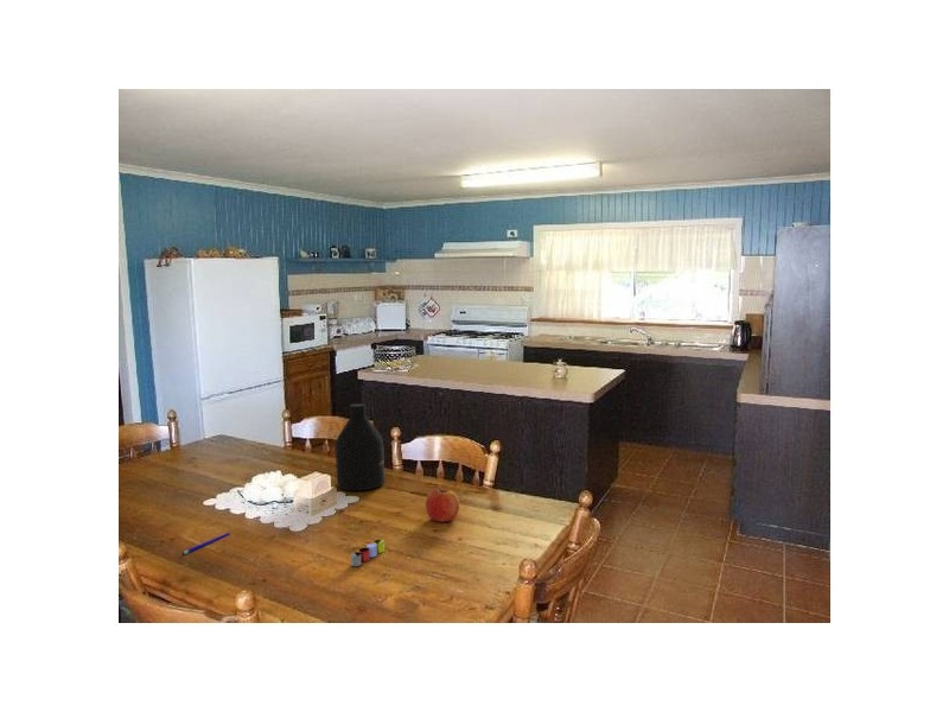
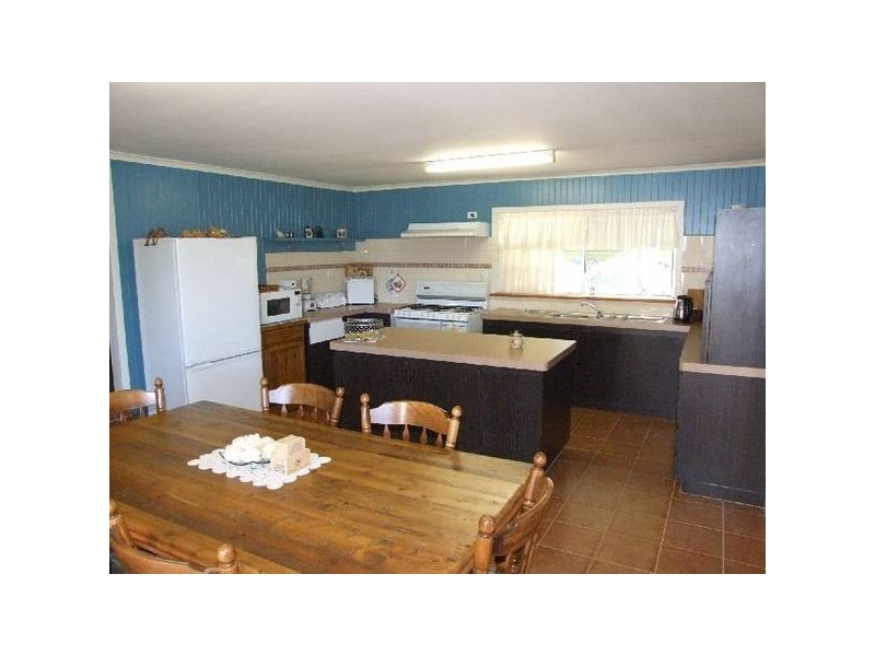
- bottle (358, 444)
- cup (368, 552)
- pen (206, 543)
- fruit (442, 502)
